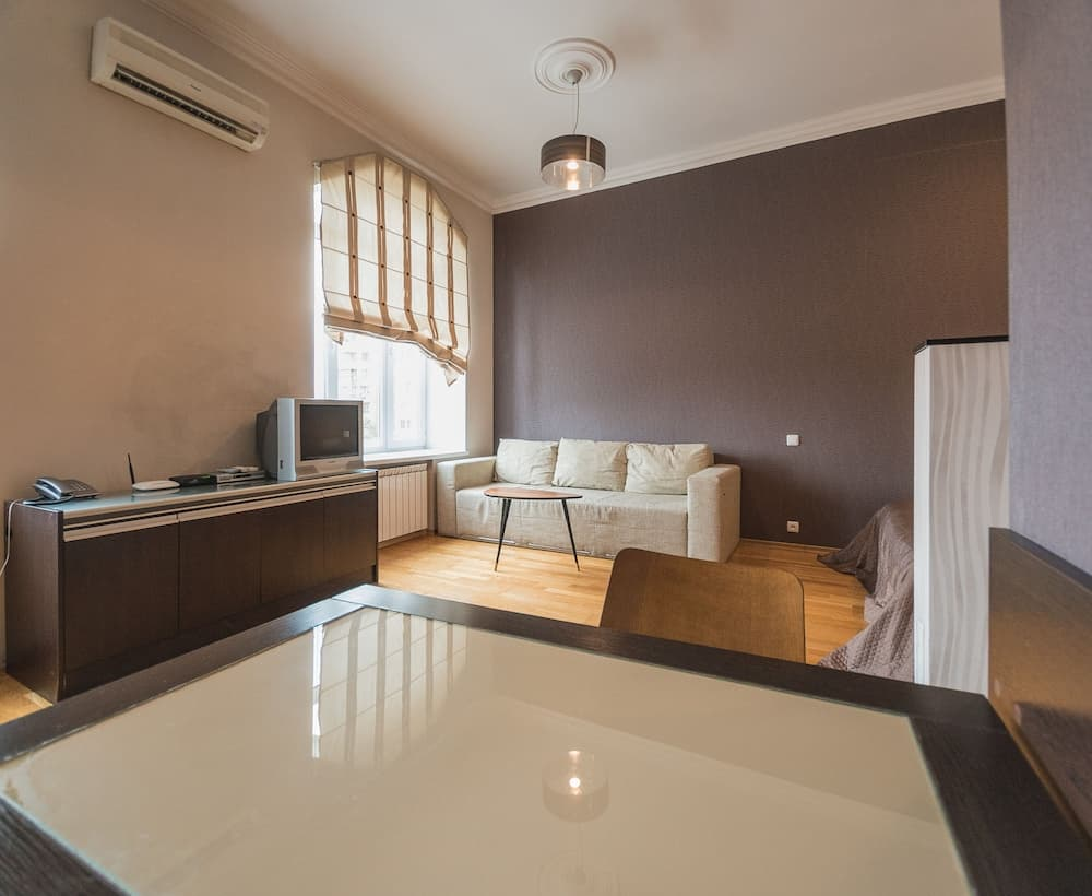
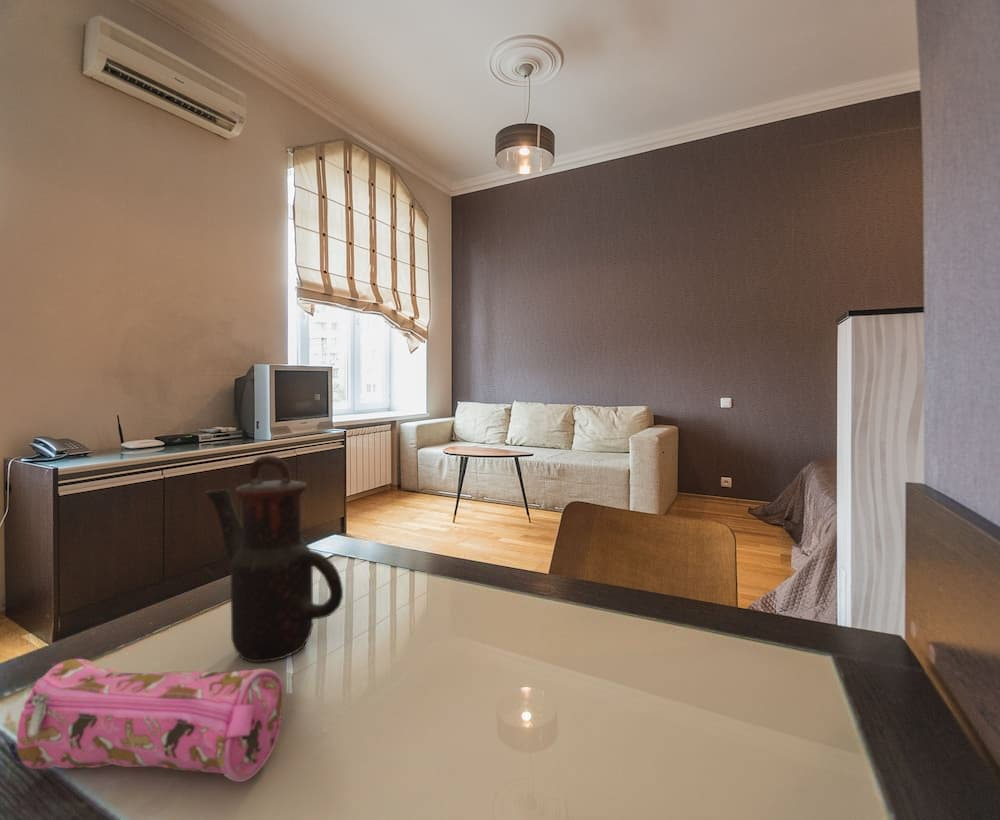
+ teapot (272, 550)
+ pencil case (157, 716)
